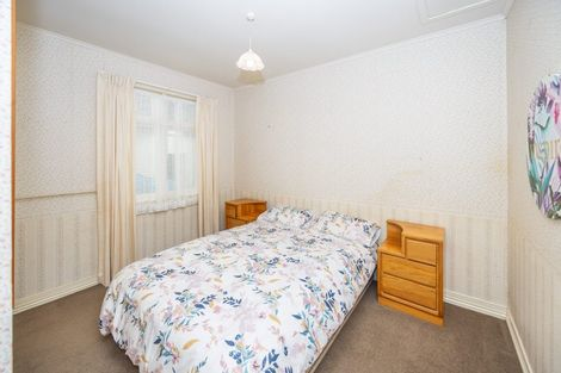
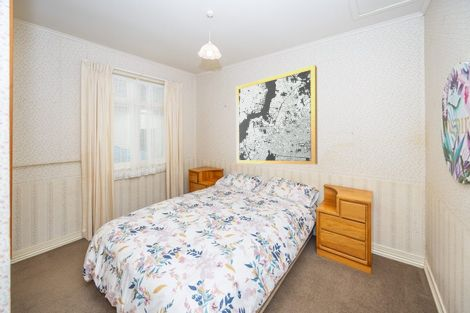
+ wall art (271, 120)
